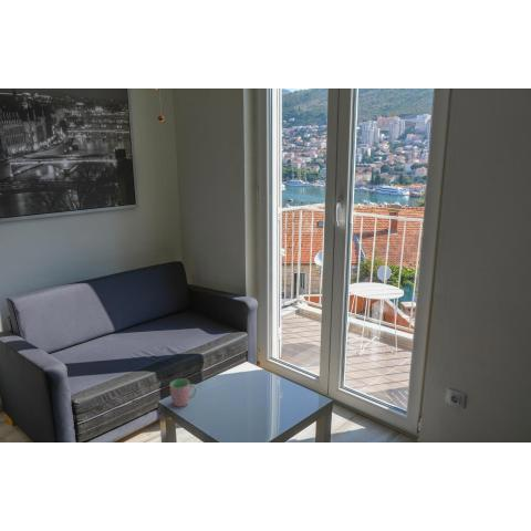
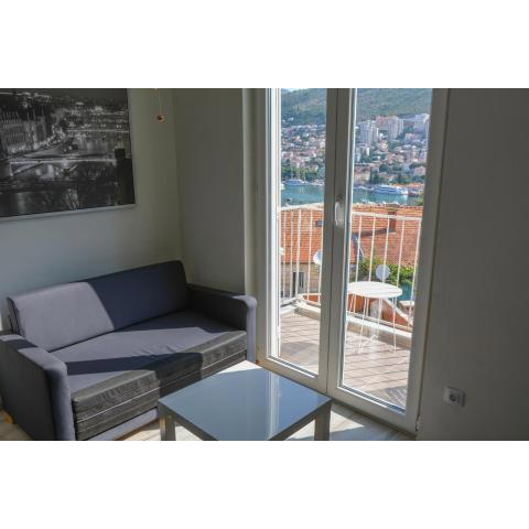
- cup (184, 393)
